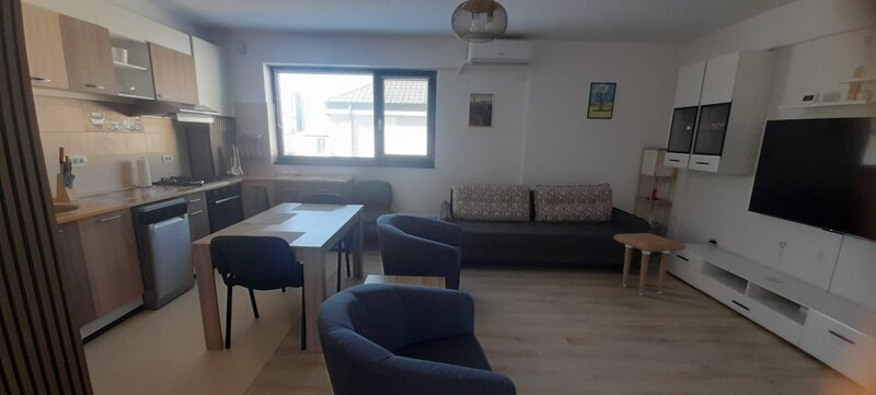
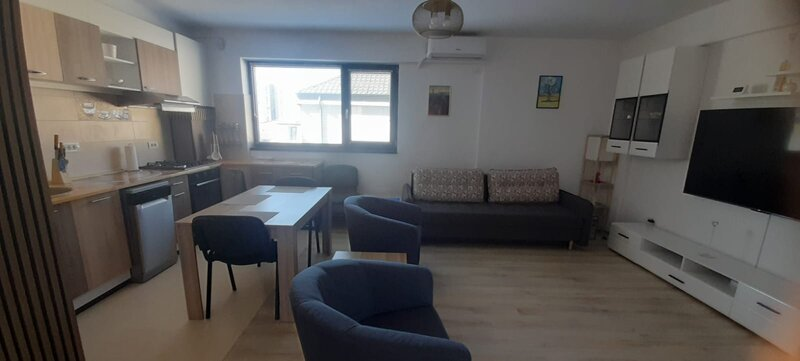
- side table (645, 264)
